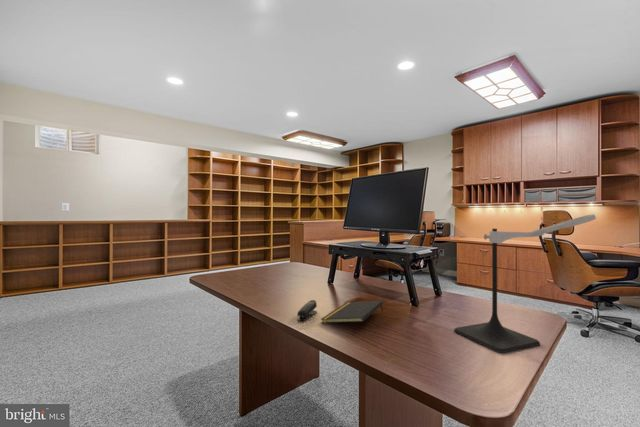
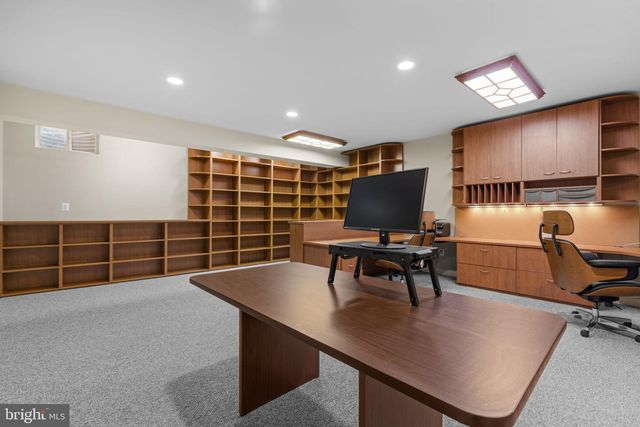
- notepad (353, 311)
- speaker stand (496, 277)
- stapler (307, 309)
